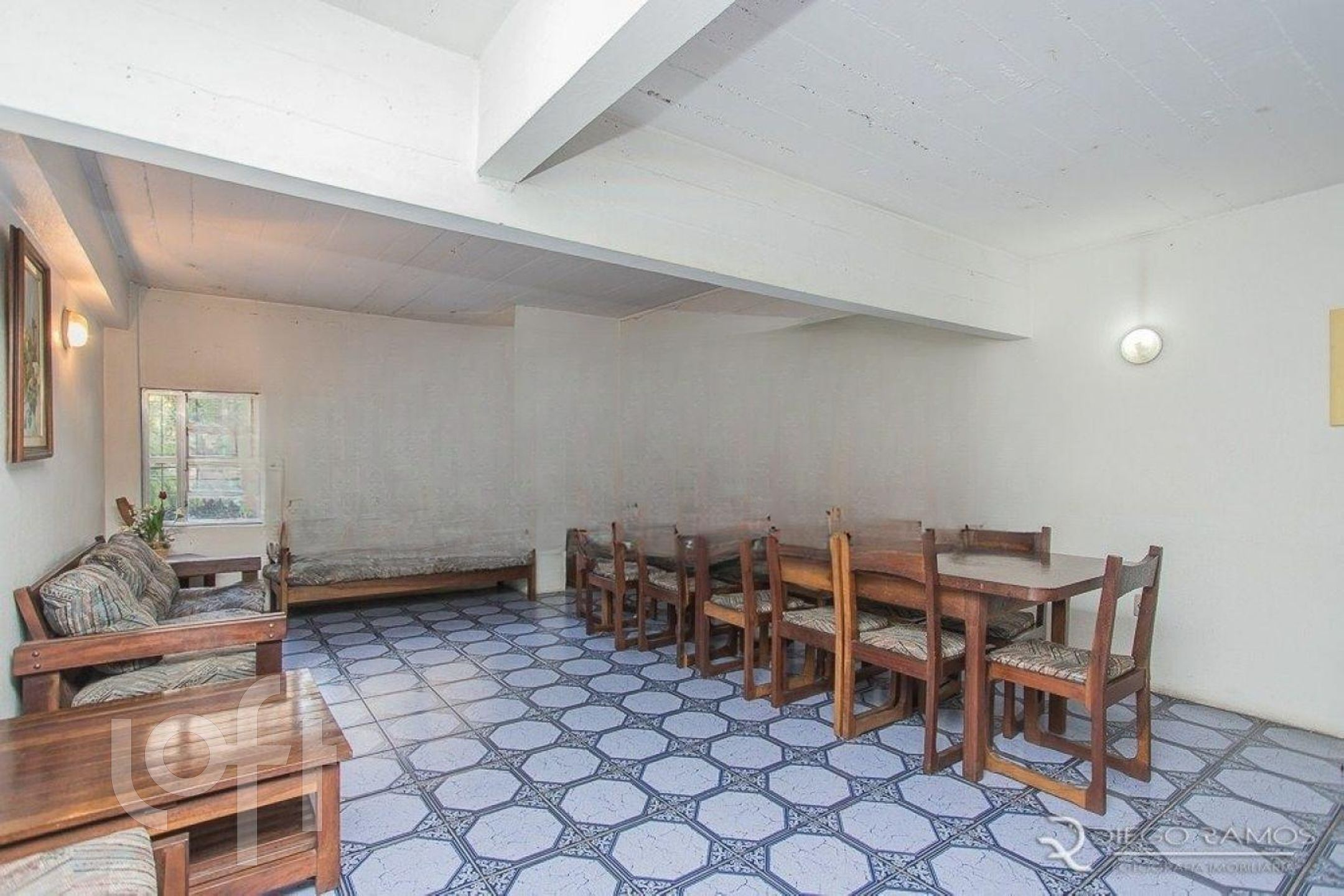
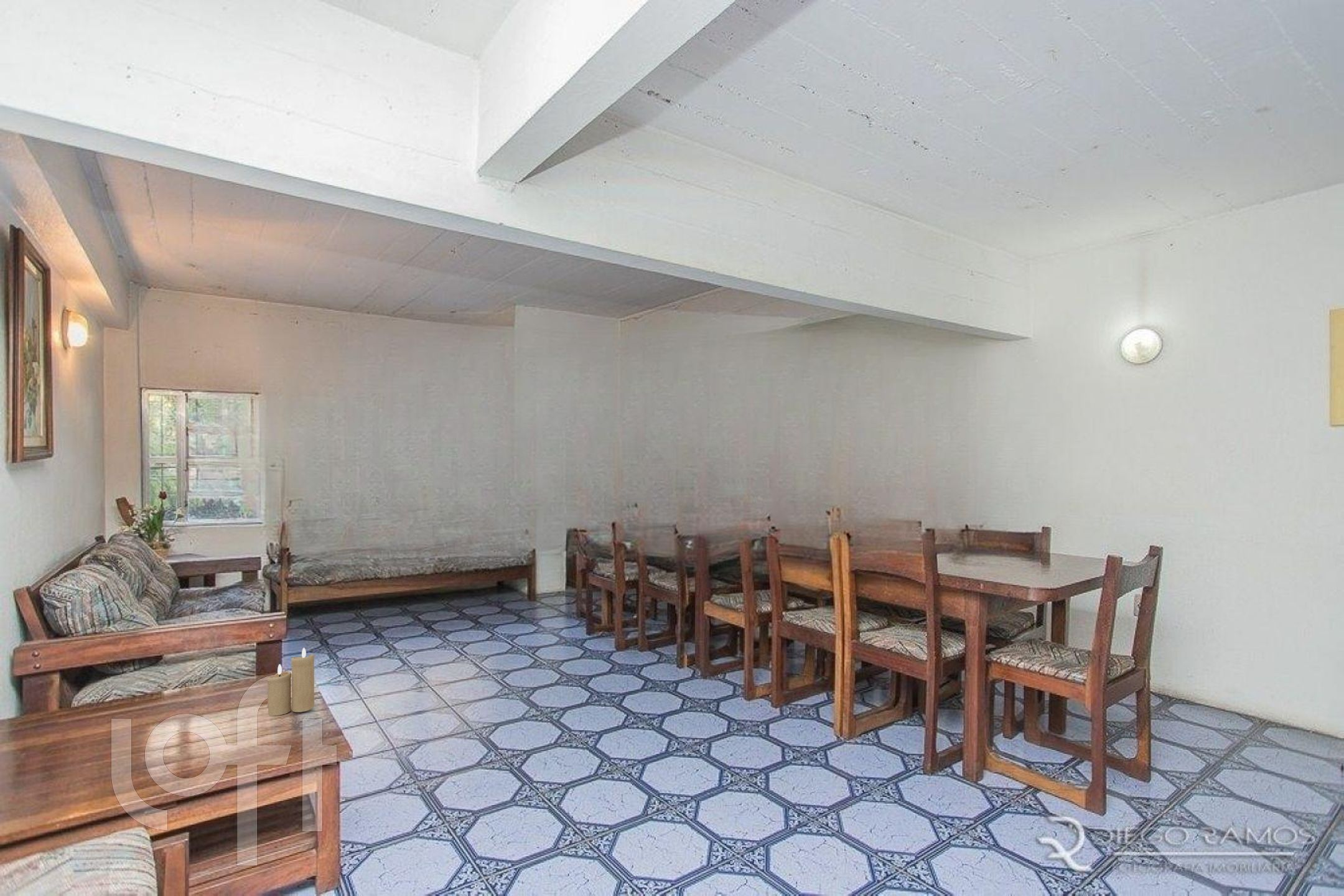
+ candle (290, 679)
